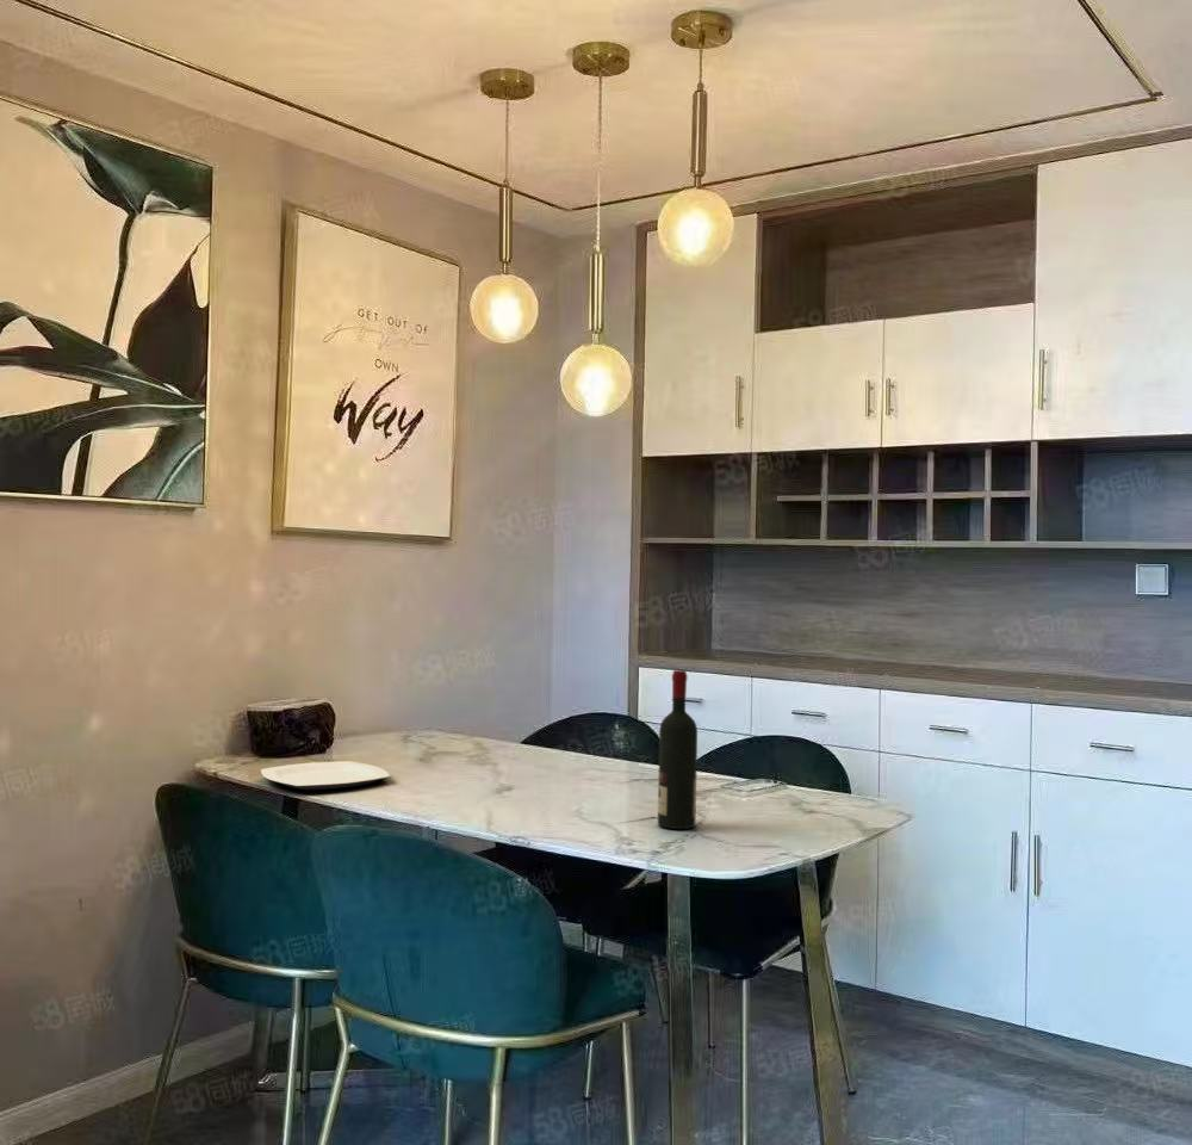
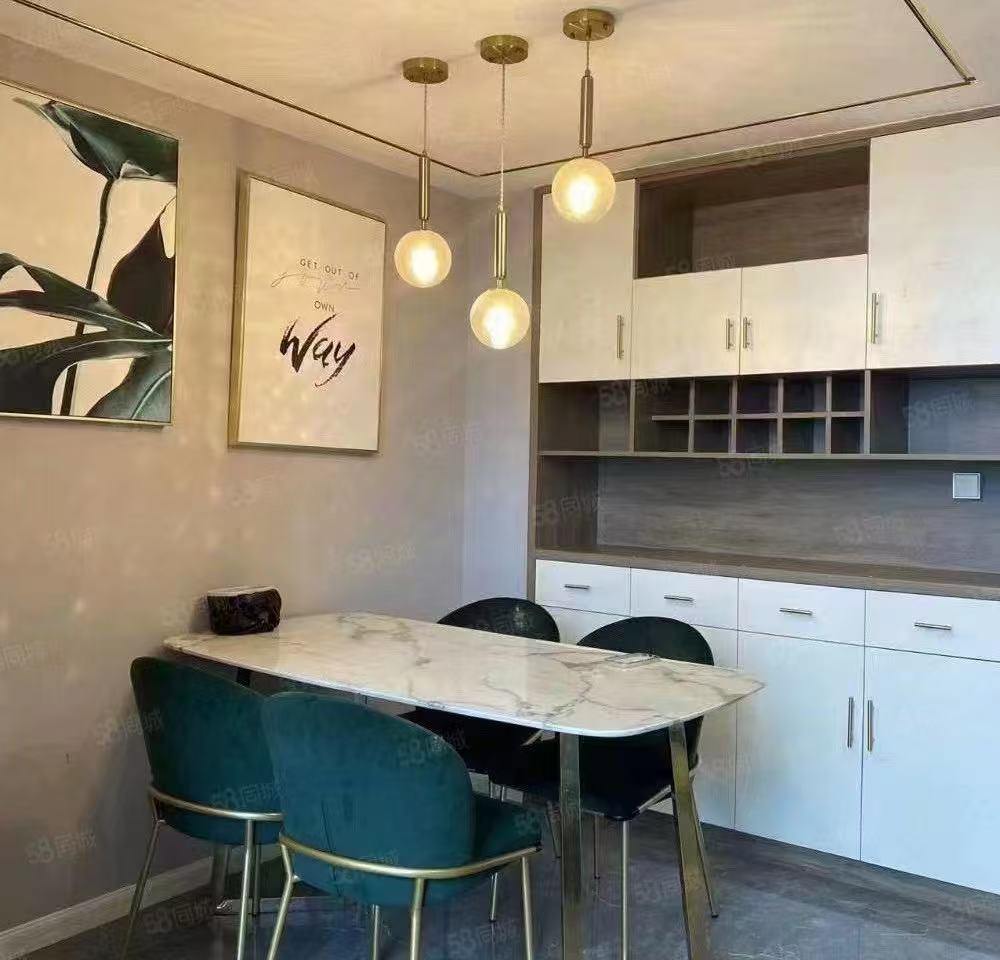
- plate (324, 776)
- alcohol (677, 748)
